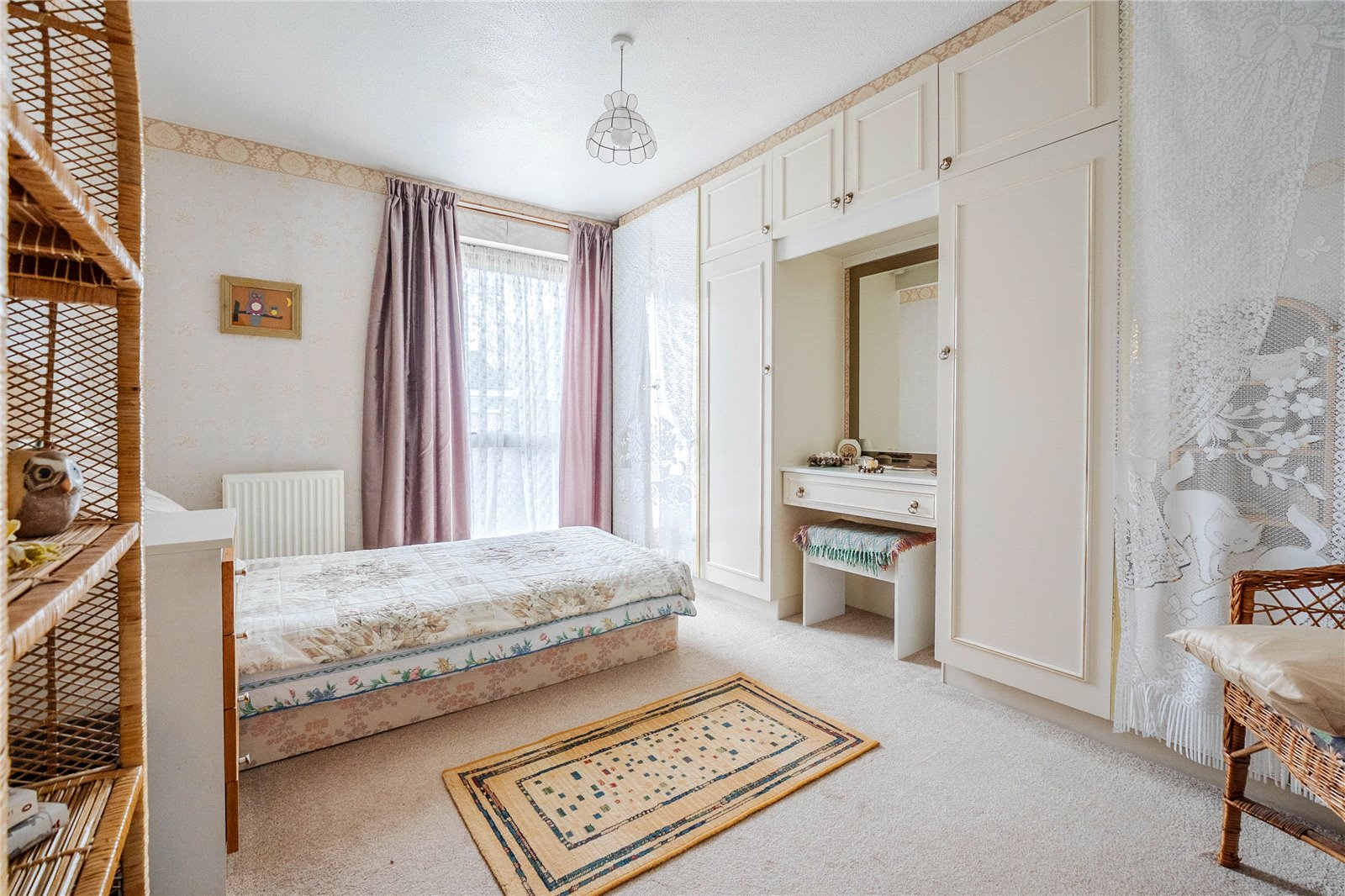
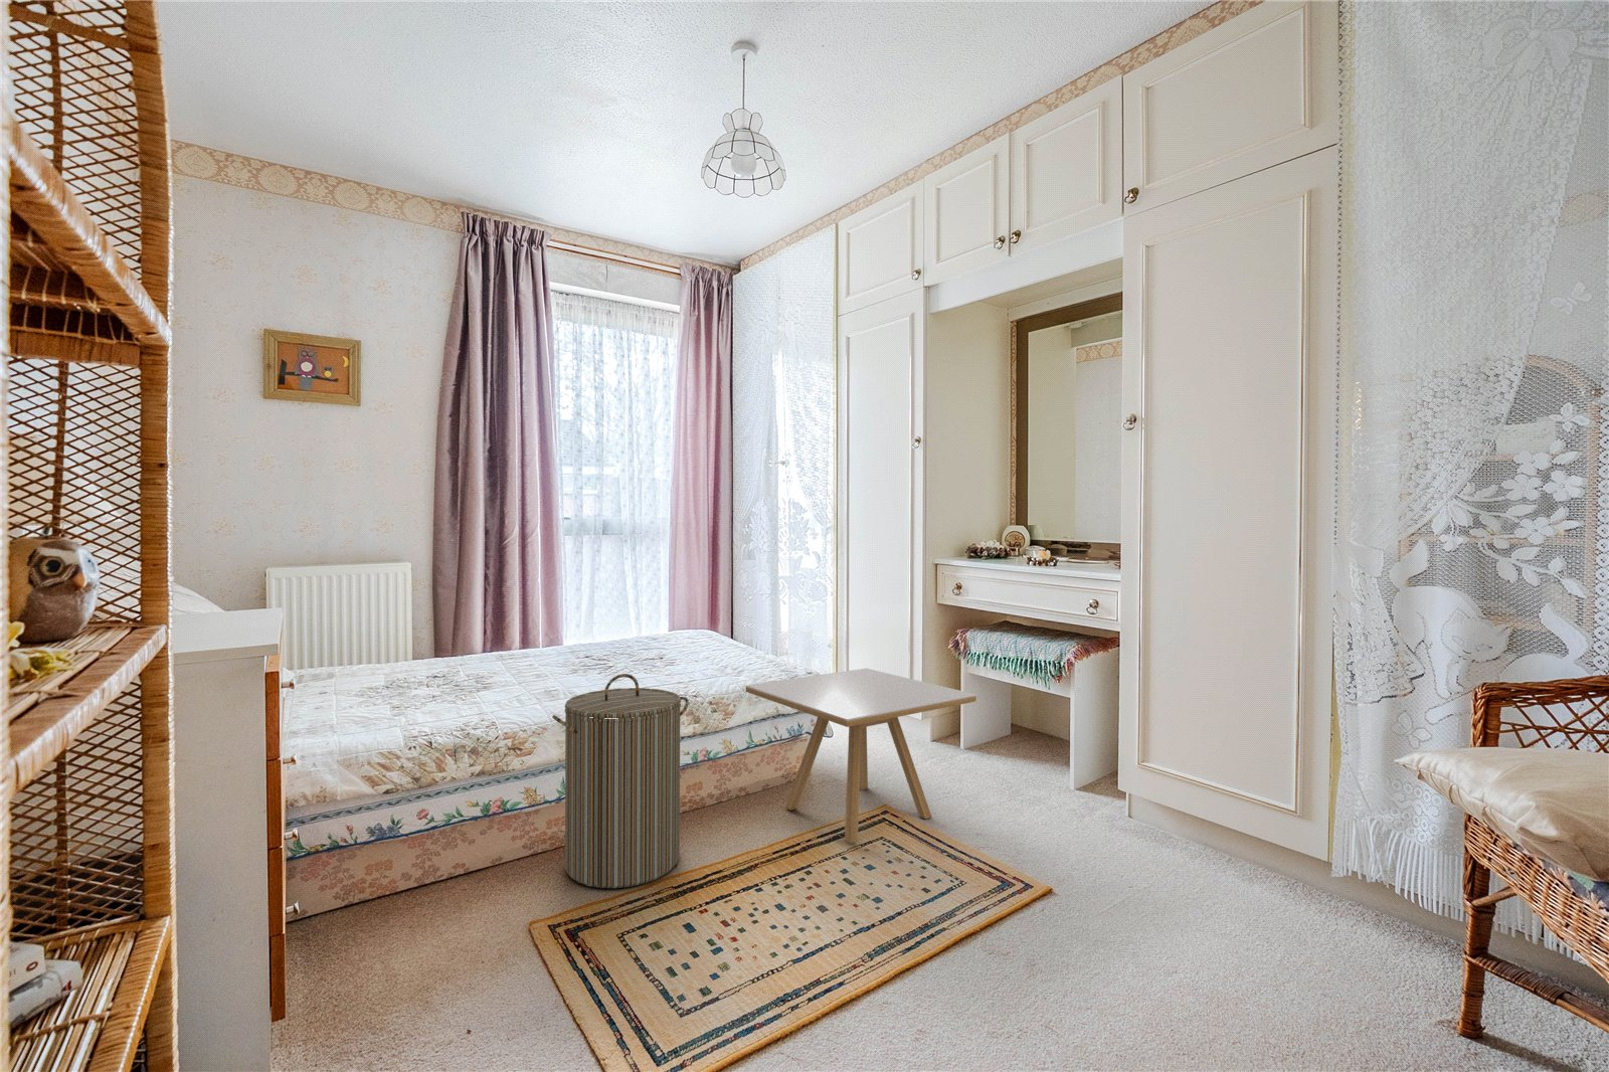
+ laundry hamper (623, 767)
+ side table (858, 751)
